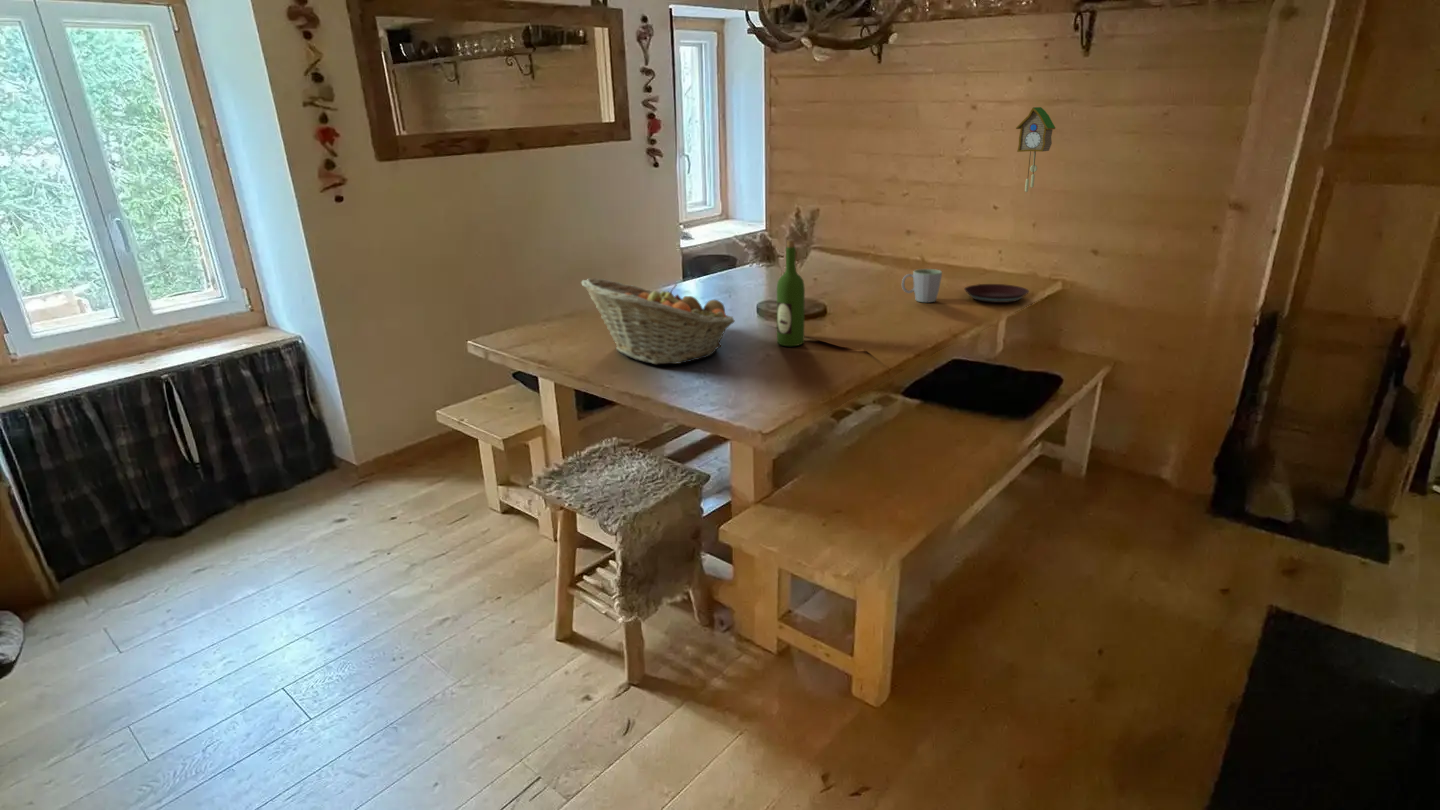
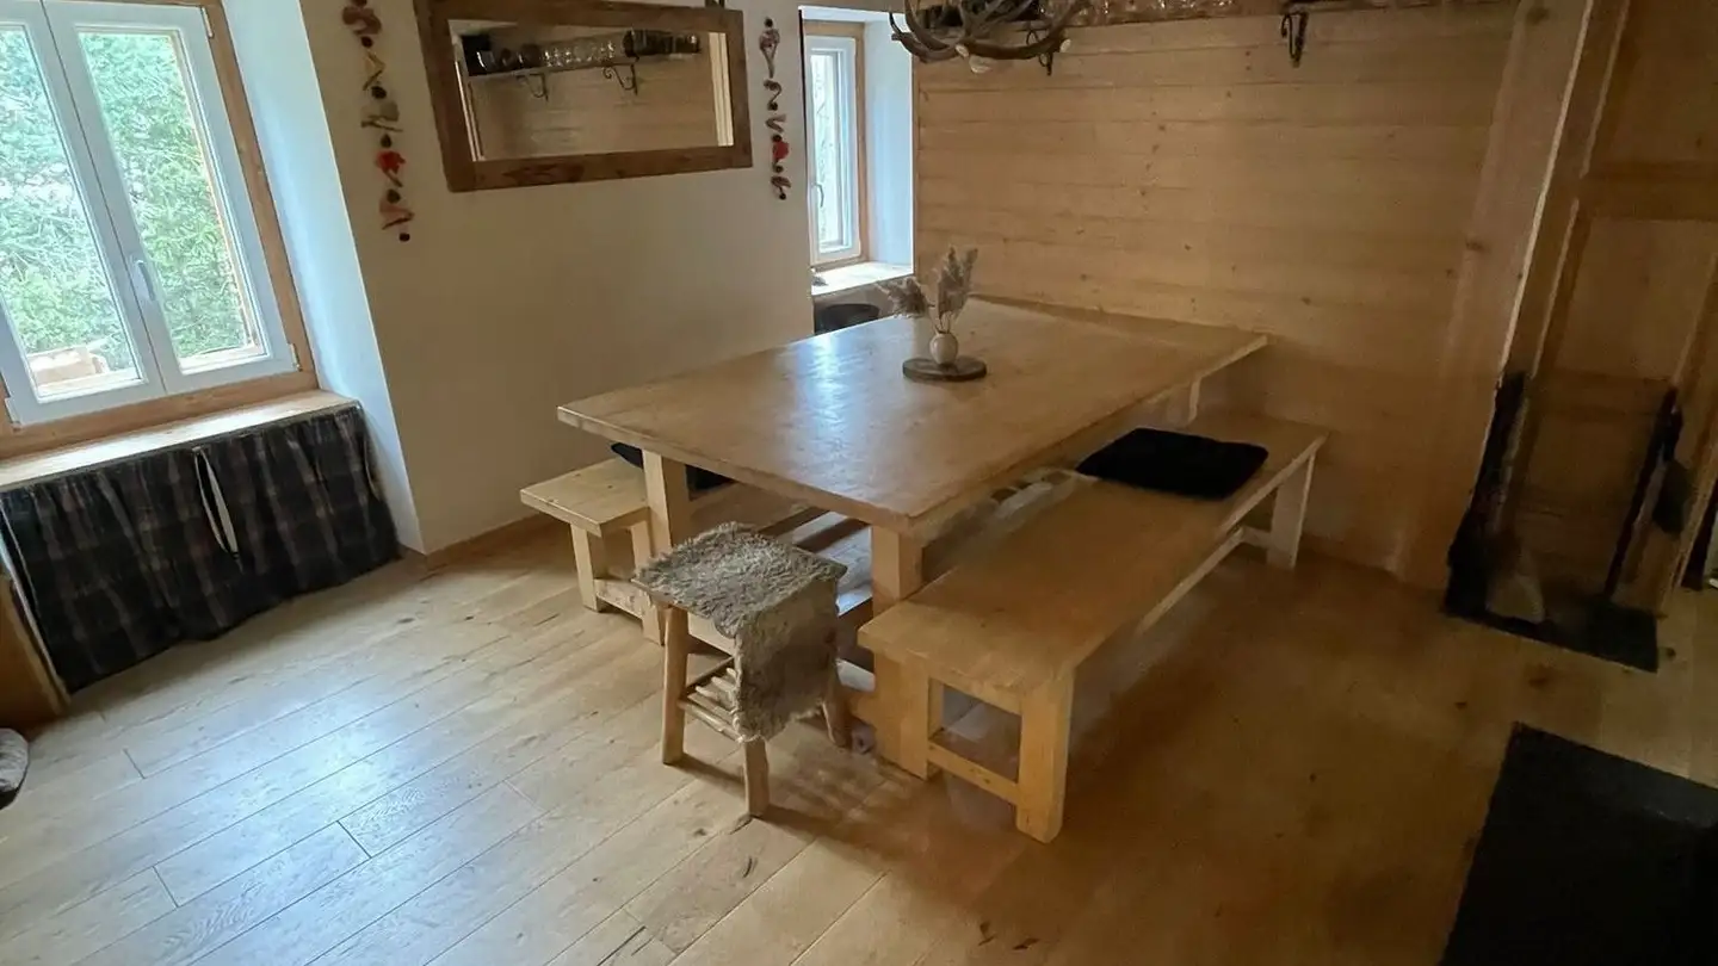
- fruit basket (657, 314)
- wine bottle (790, 292)
- plate (995, 294)
- cuckoo clock (1033, 150)
- mug (921, 285)
